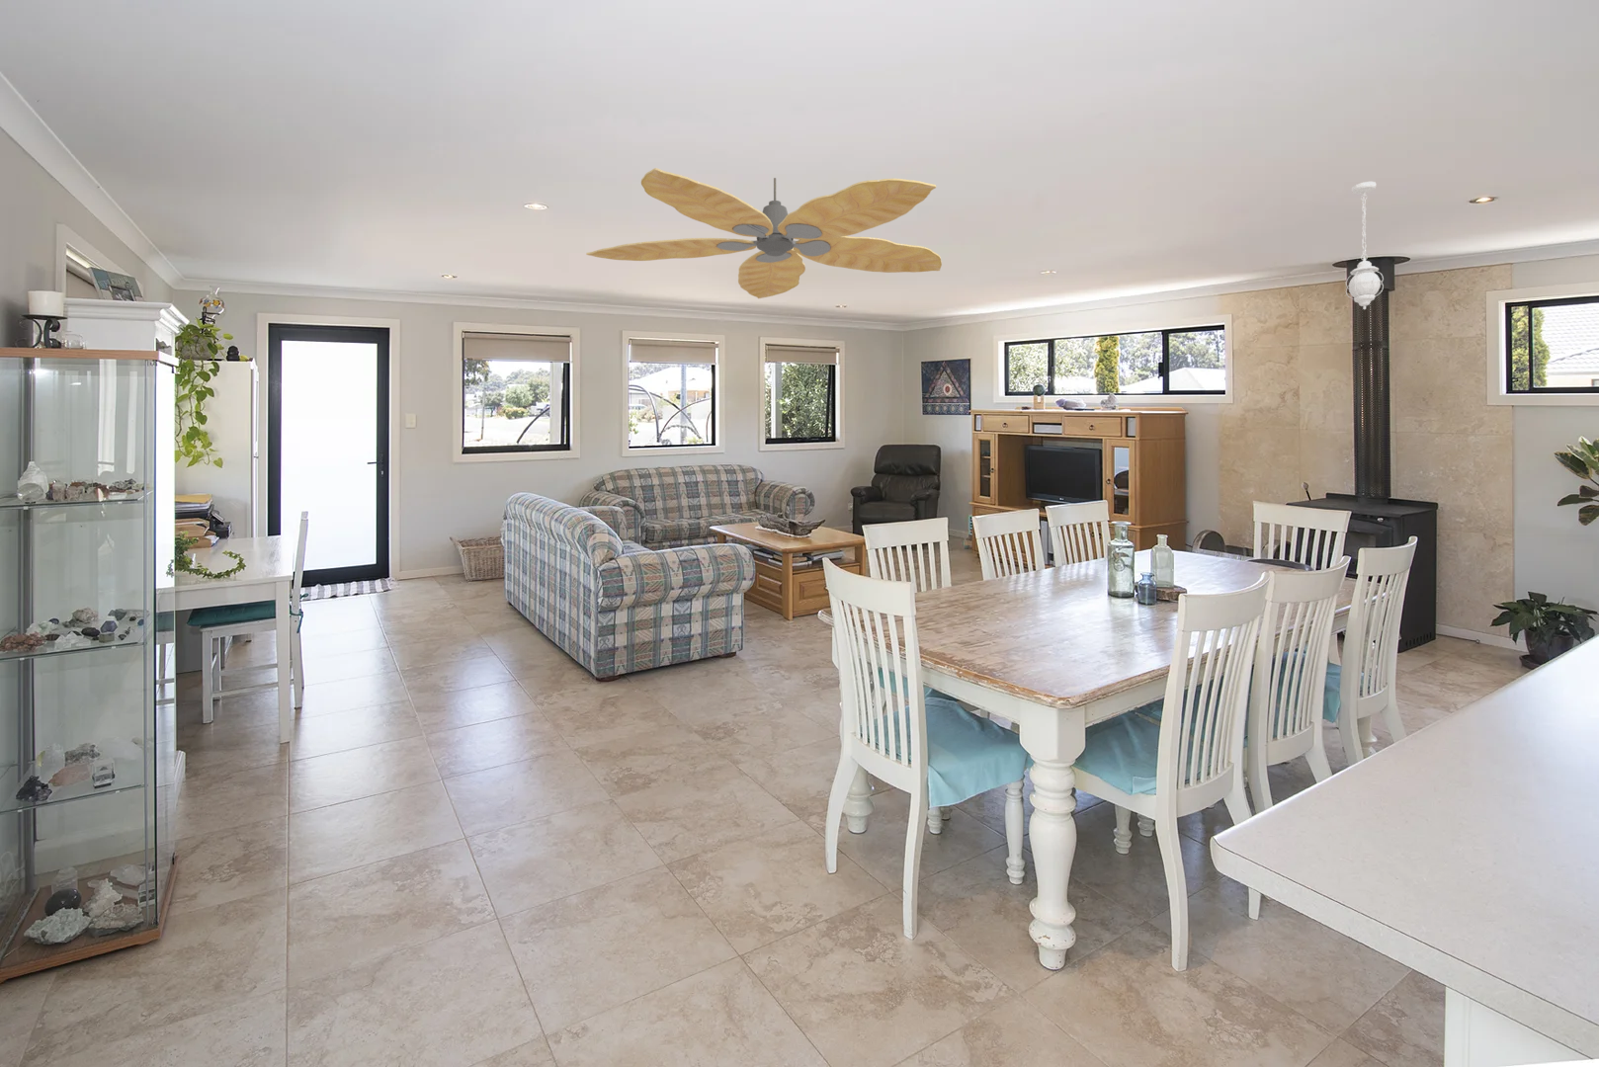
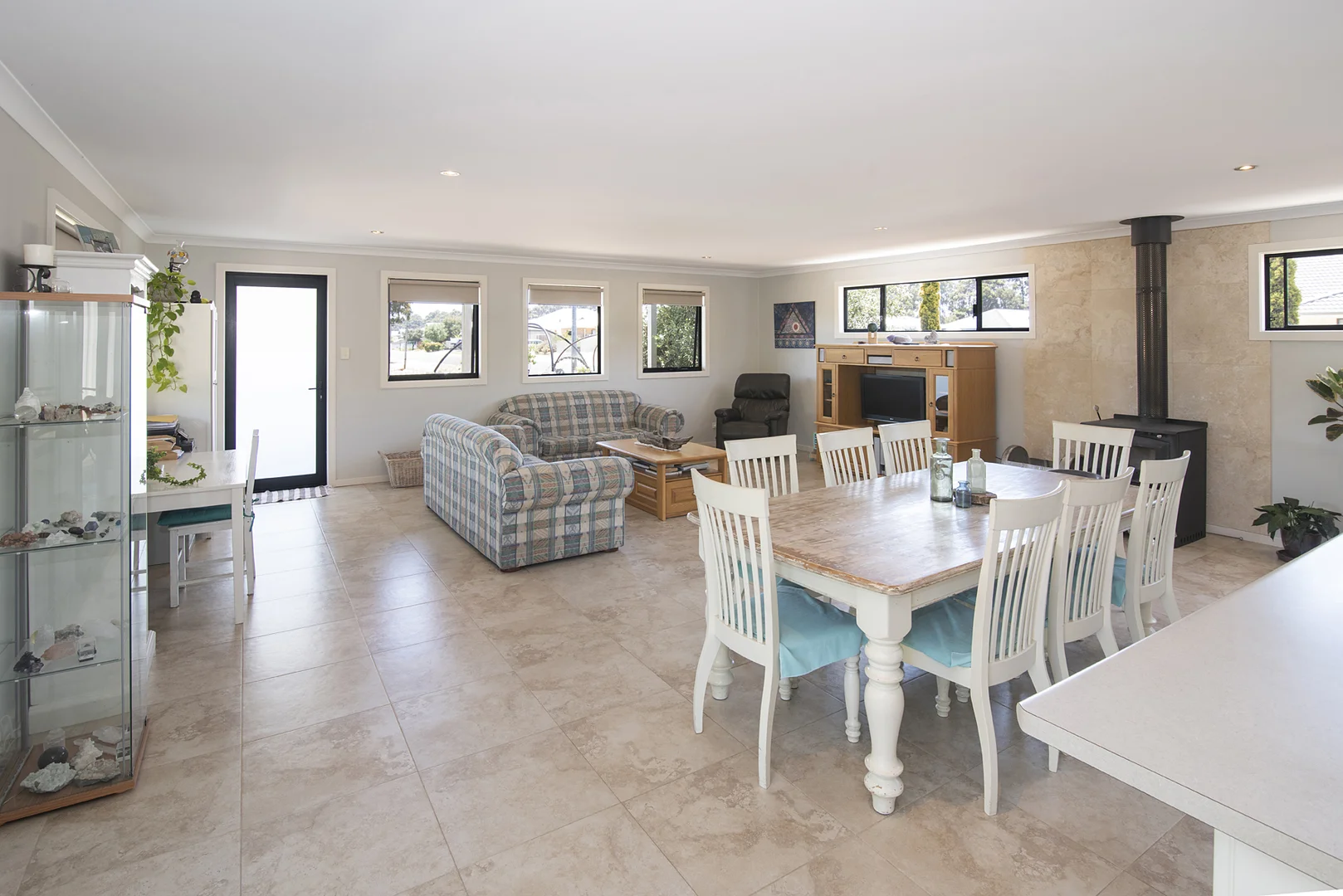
- ceiling fan (768, 219)
- pendant light (1363, 248)
